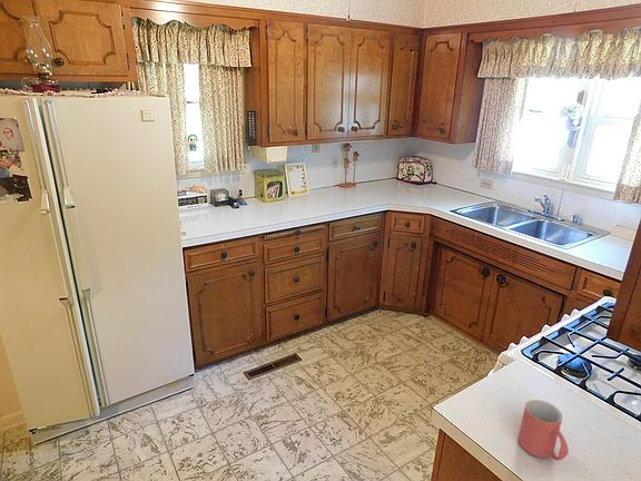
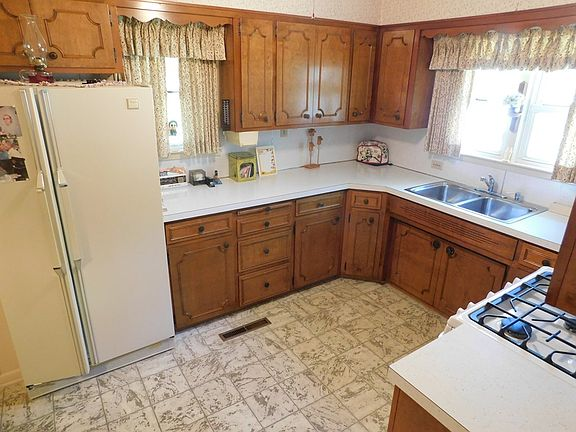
- mug (545, 434)
